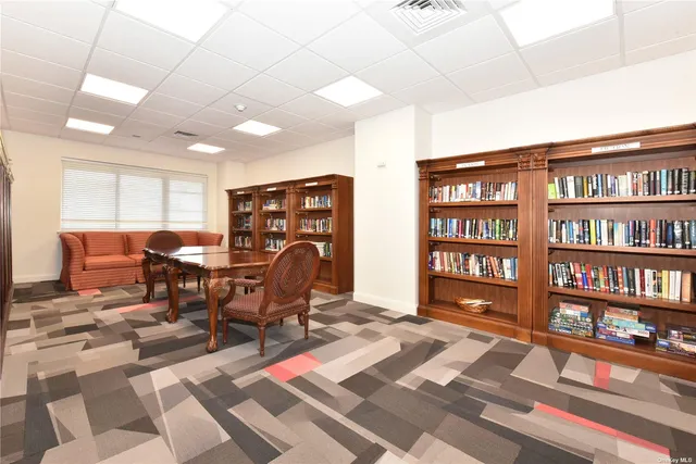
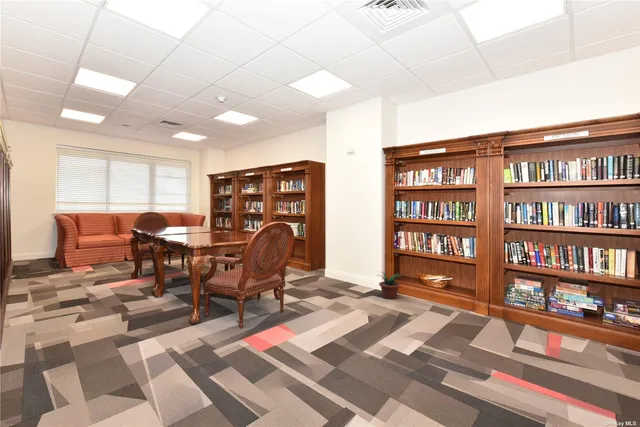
+ potted plant (390, 285)
